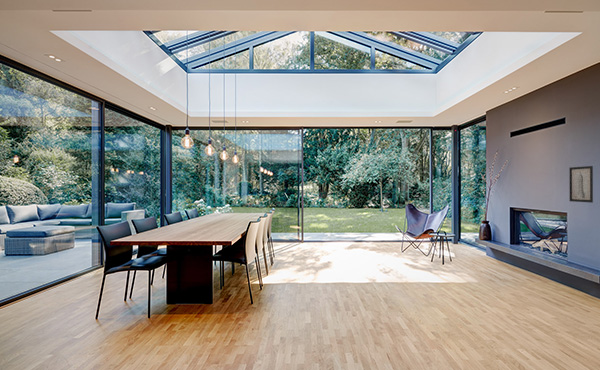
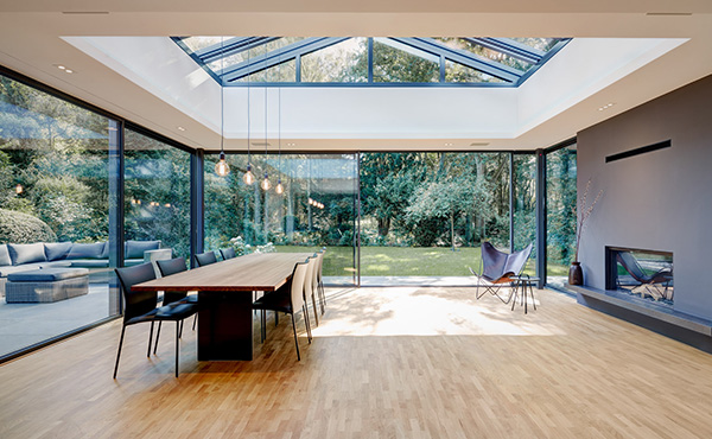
- wall art (580, 184)
